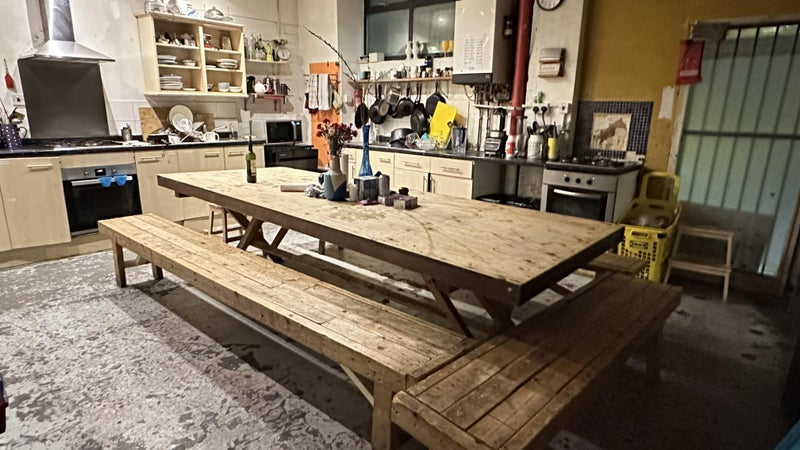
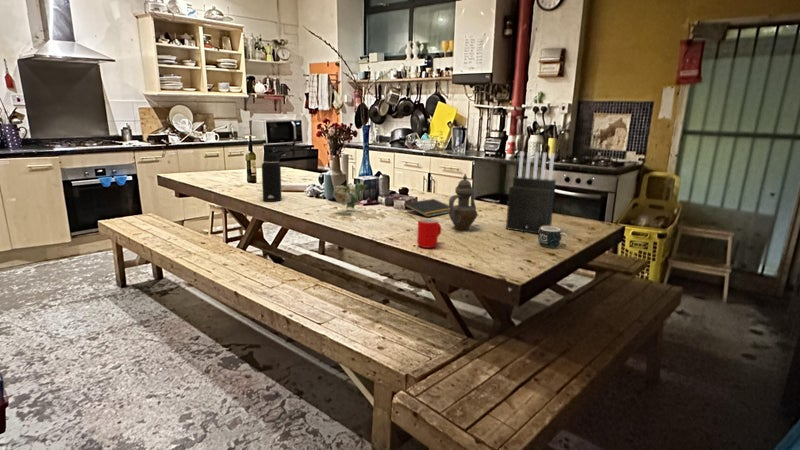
+ flower (351, 198)
+ water bottle (273, 173)
+ knife block (531, 192)
+ mug (431, 232)
+ teapot (463, 201)
+ mug (553, 237)
+ notepad (430, 207)
